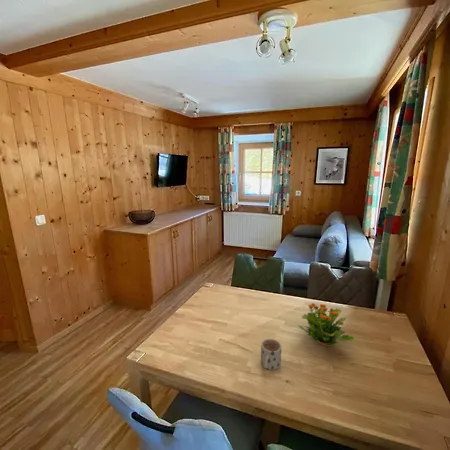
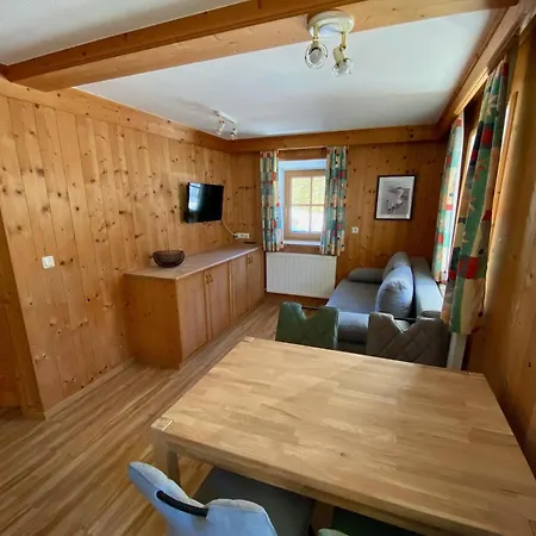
- mug (269, 356)
- potted flower (328, 325)
